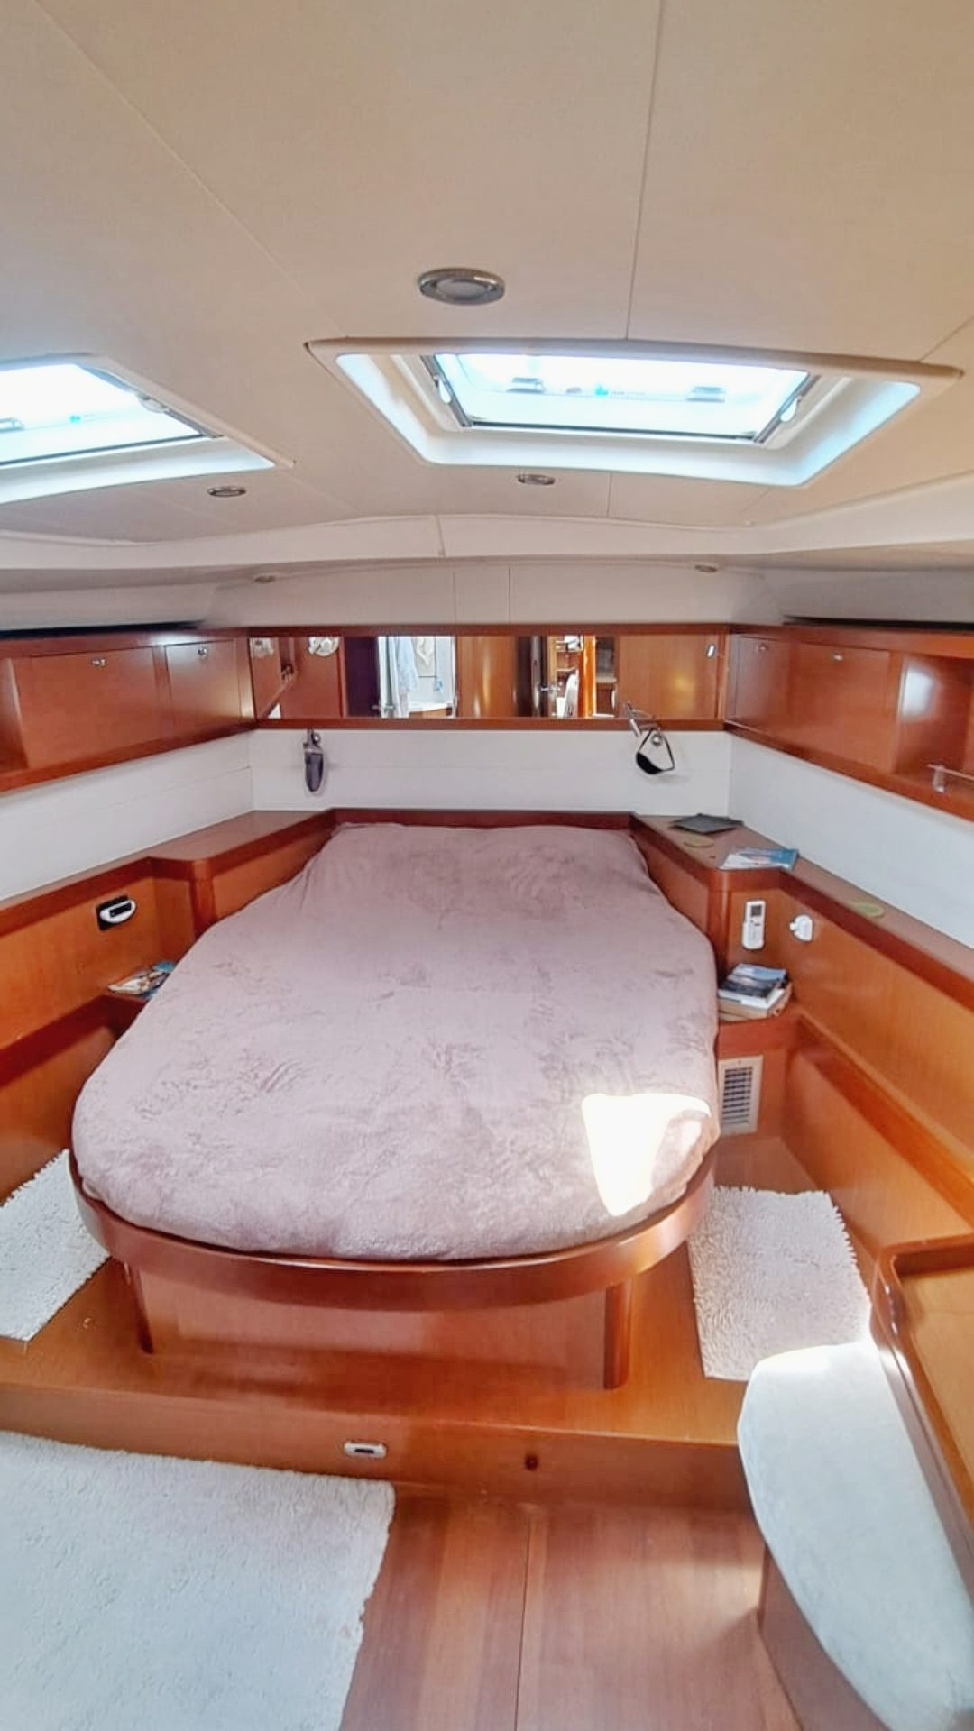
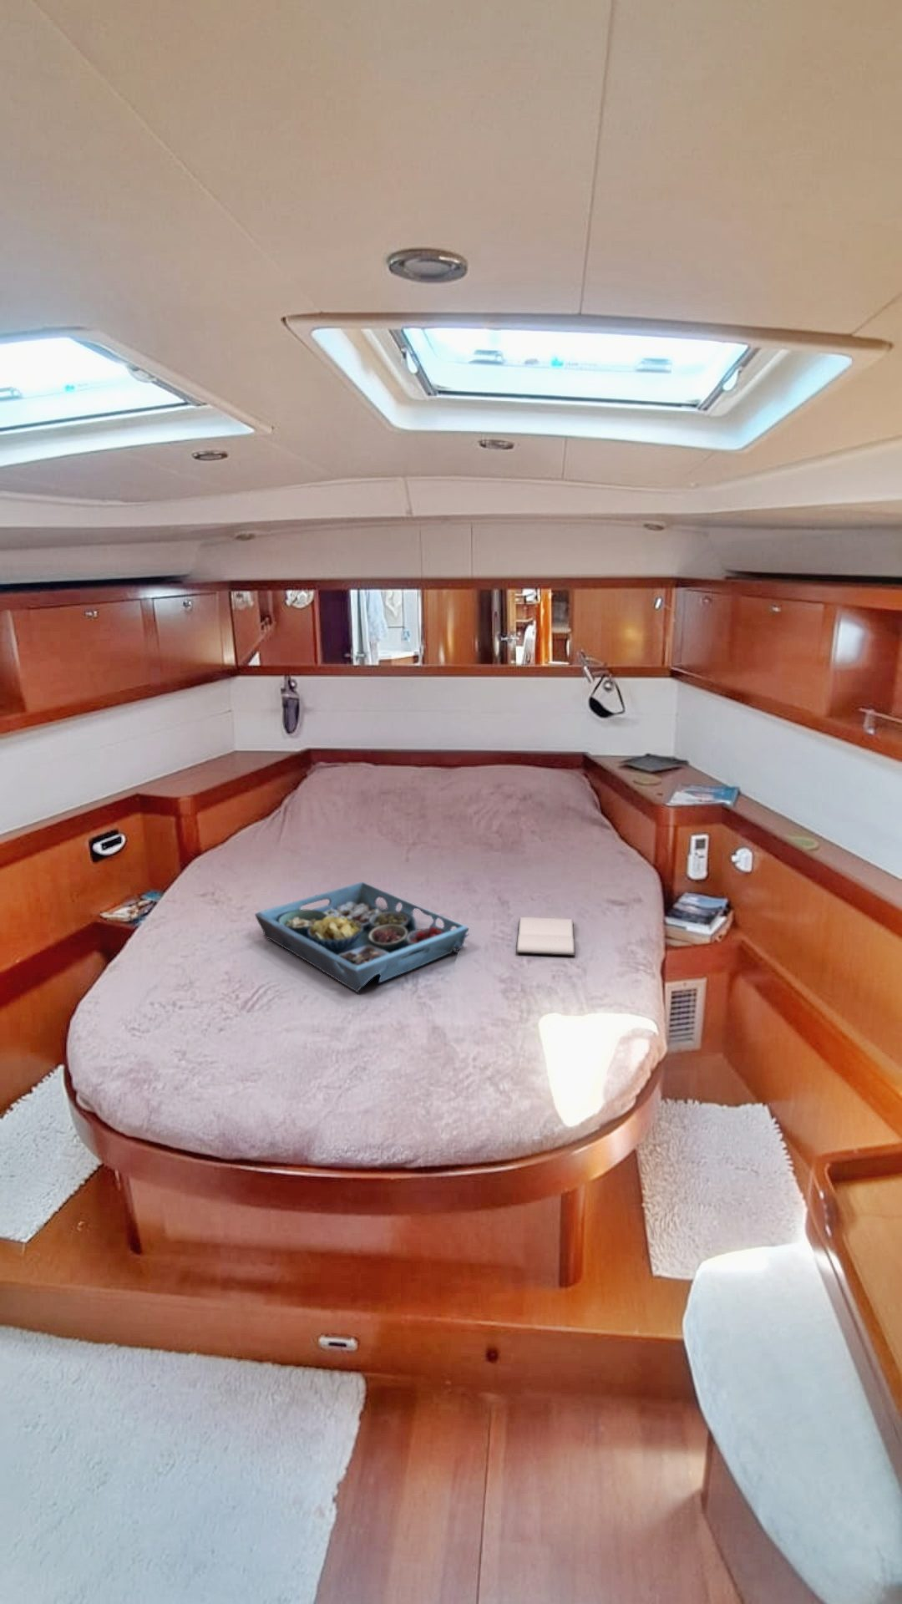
+ serving tray (358, 931)
+ book (545, 934)
